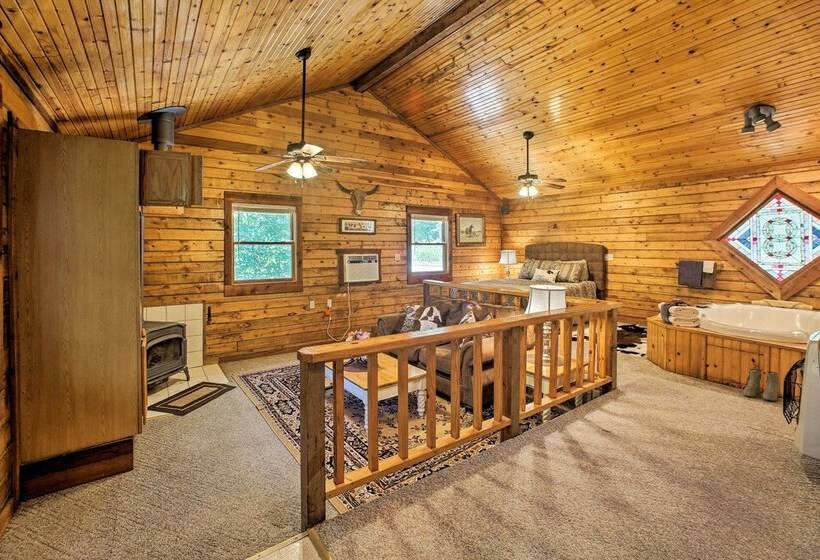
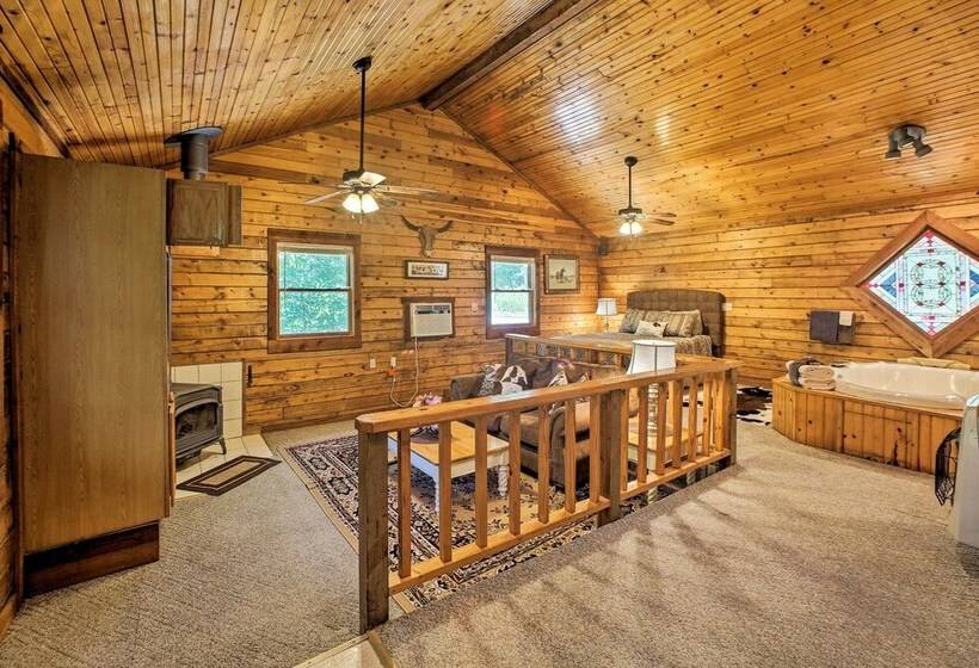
- boots (760, 384)
